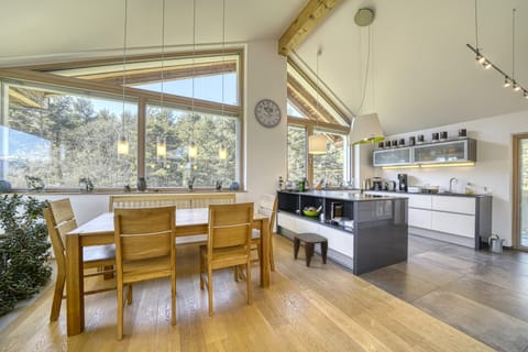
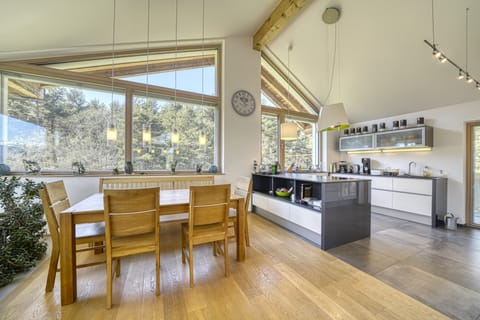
- stool (310, 248)
